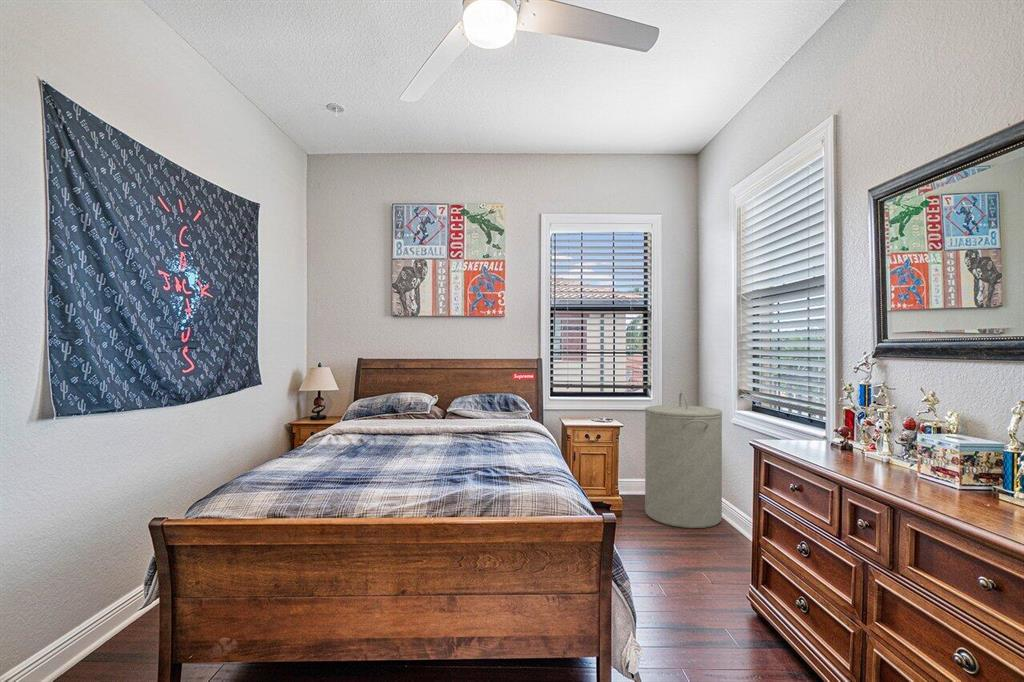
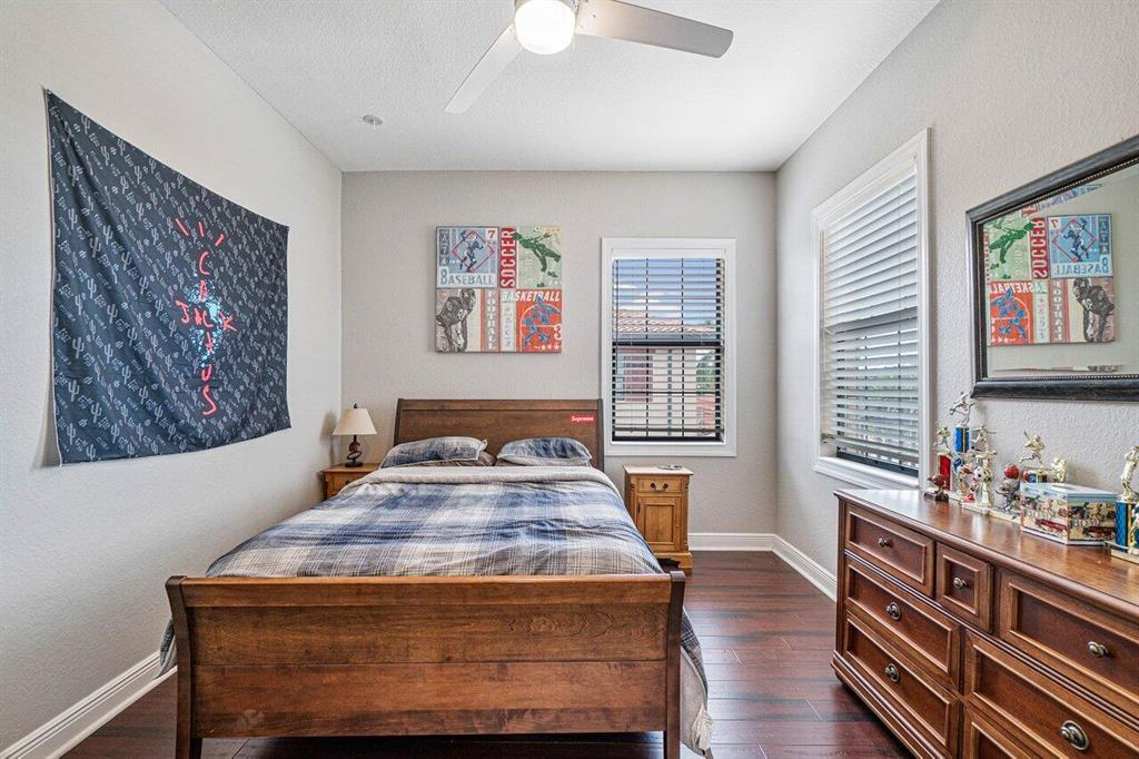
- laundry hamper (682, 453)
